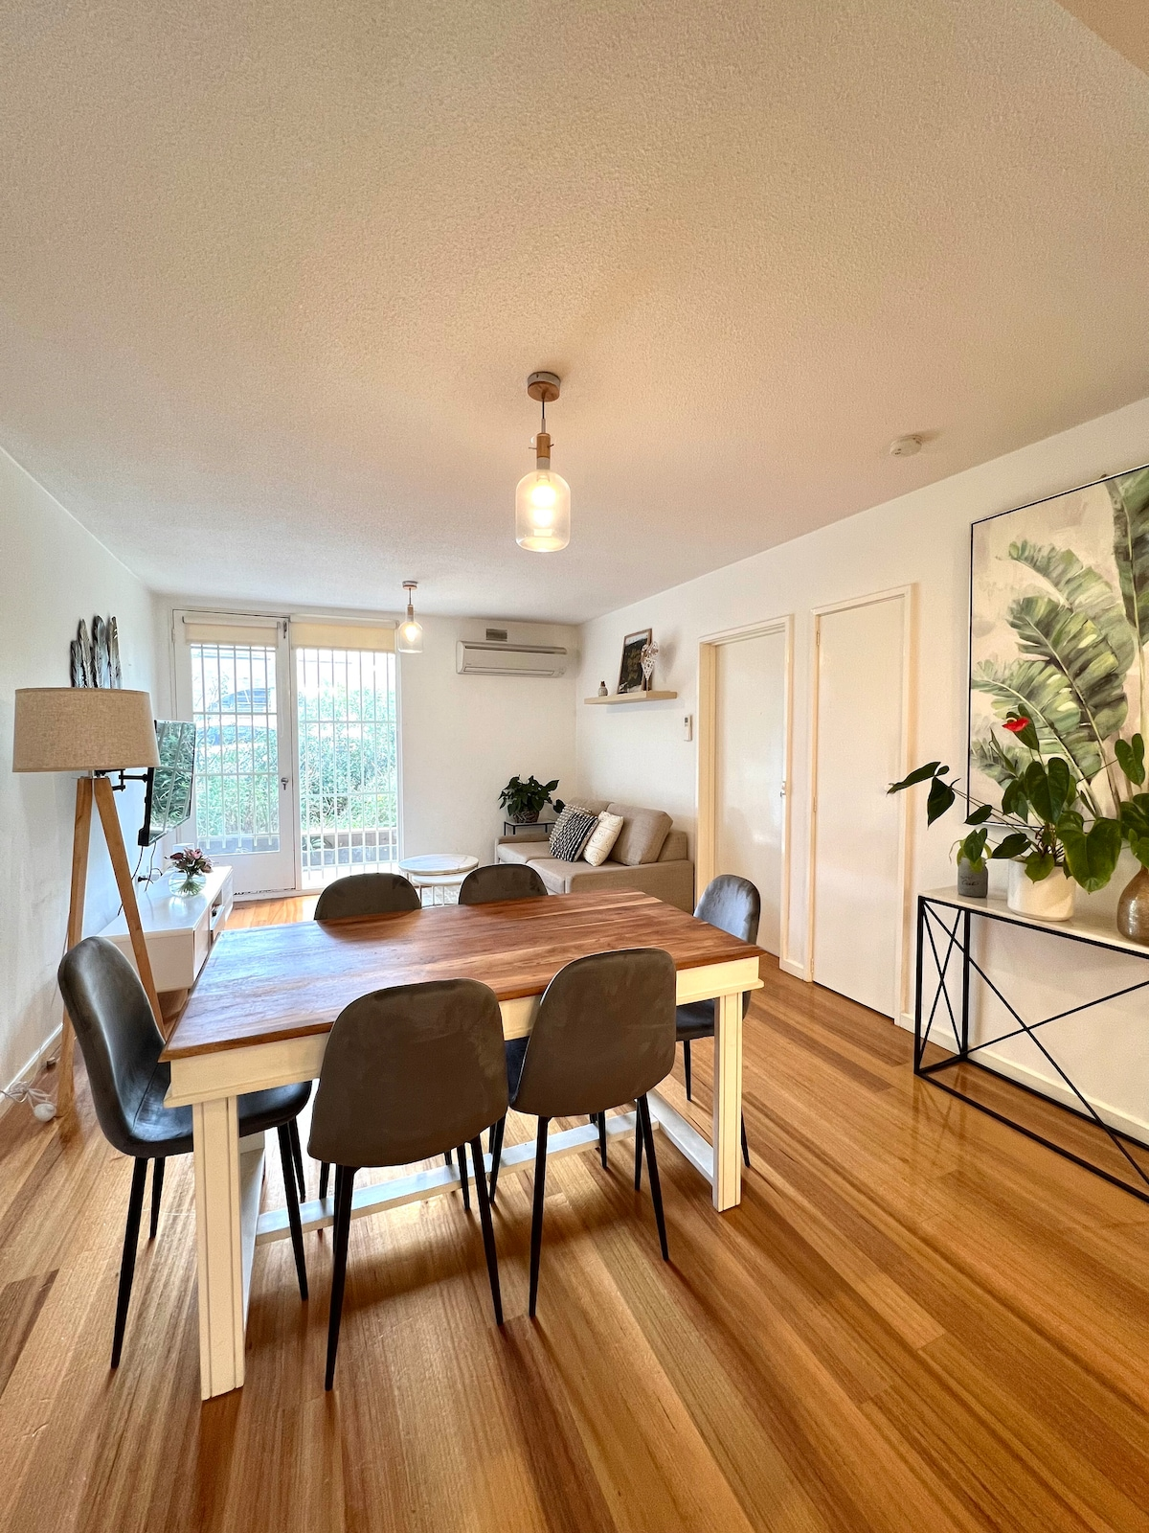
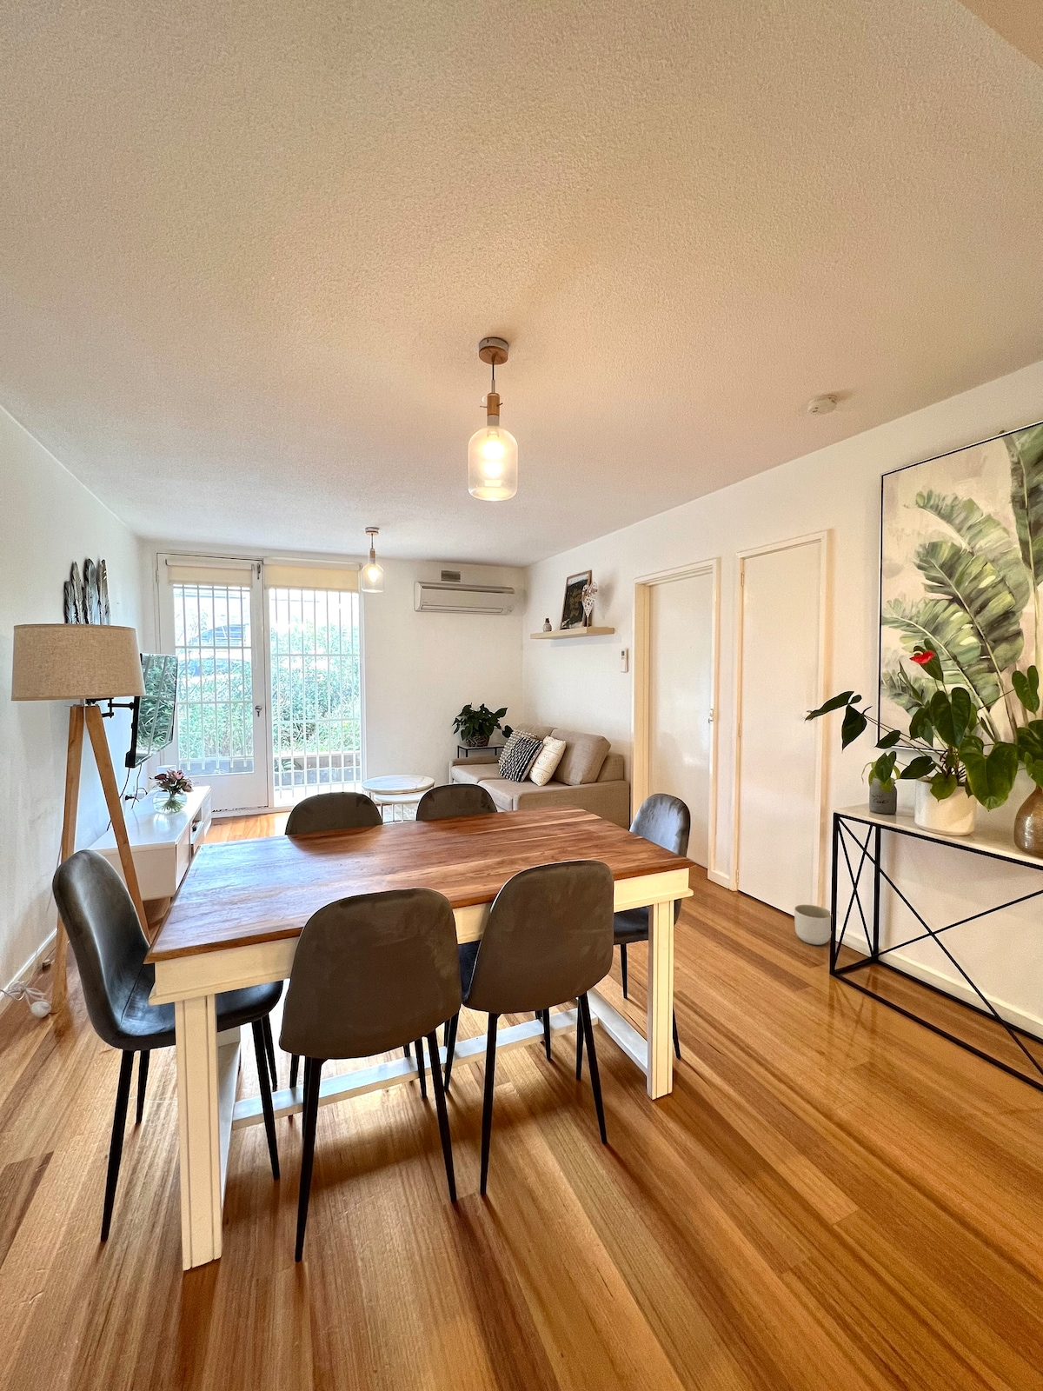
+ planter (813, 926)
